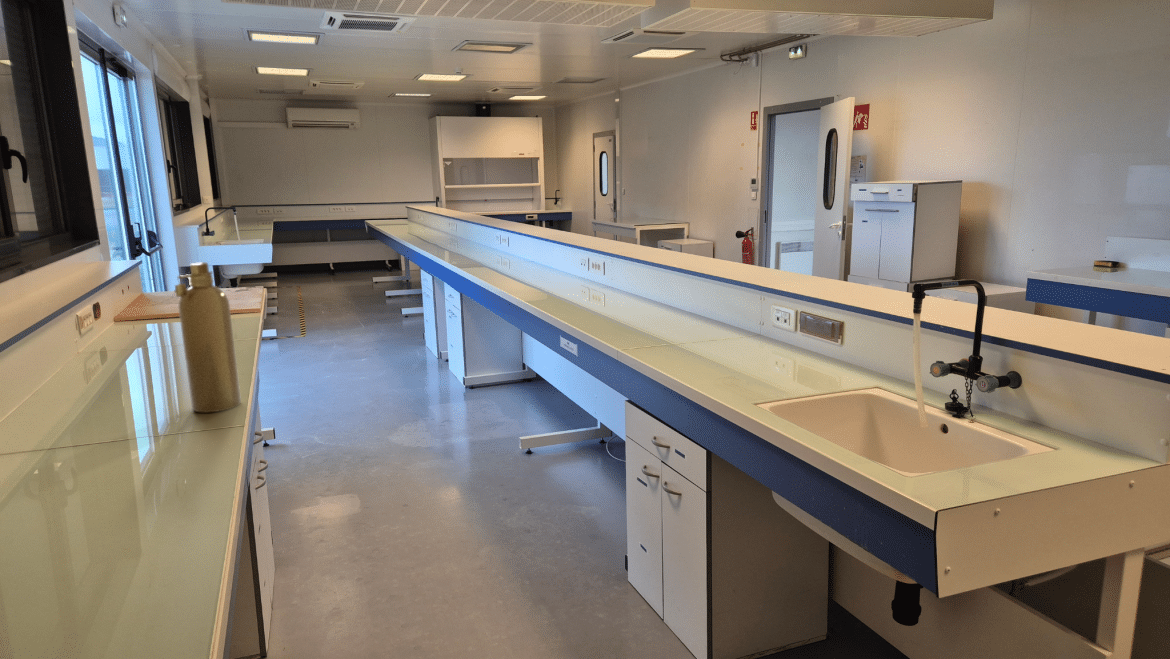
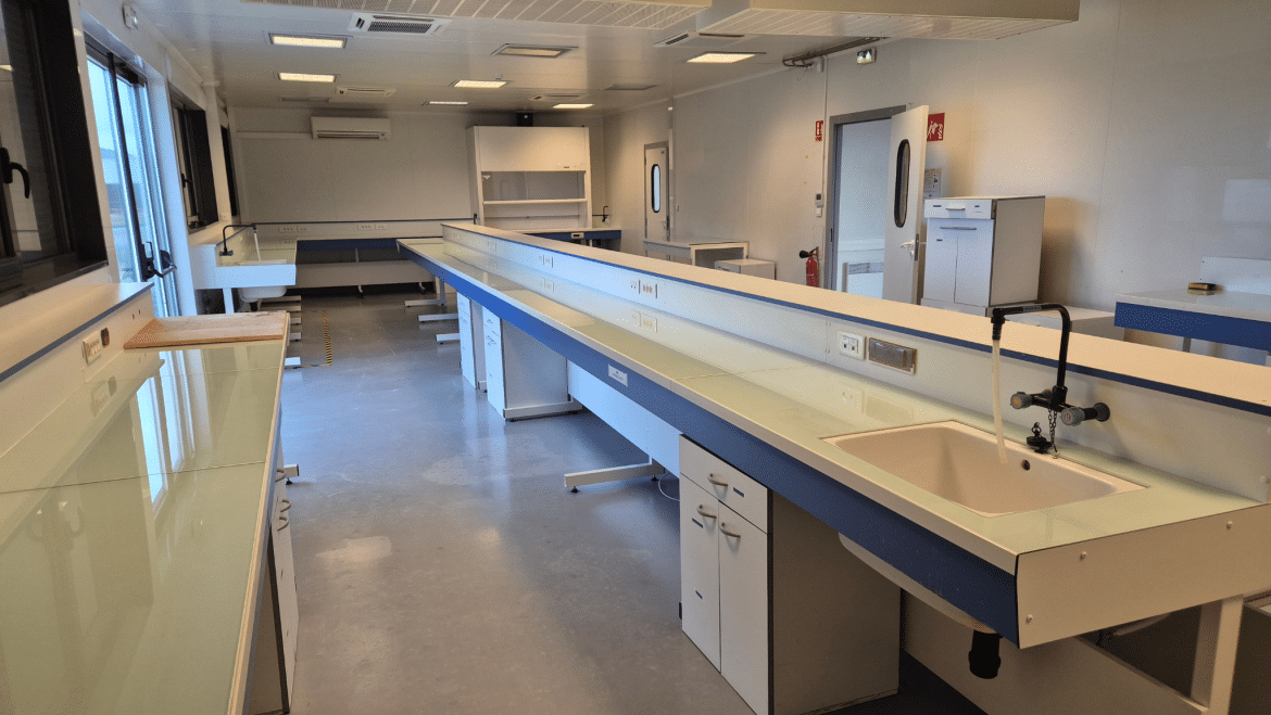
- spray bottle (204, 336)
